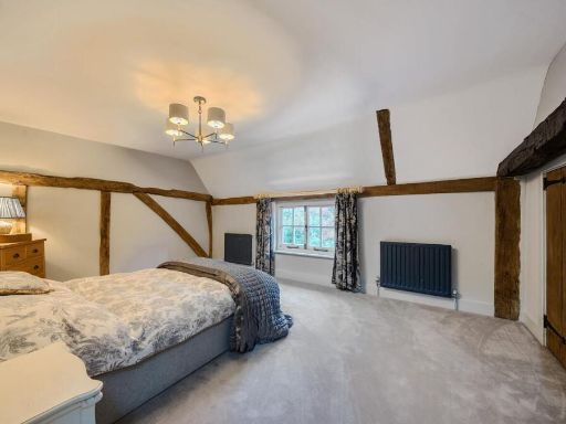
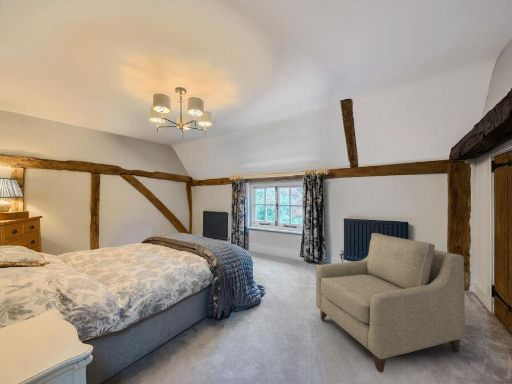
+ chair (379, 285)
